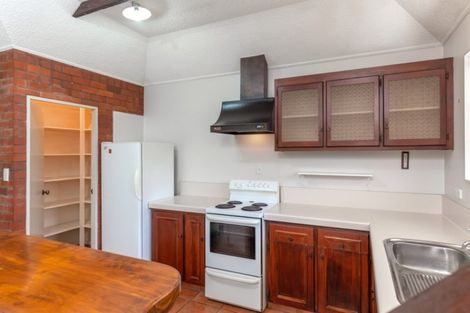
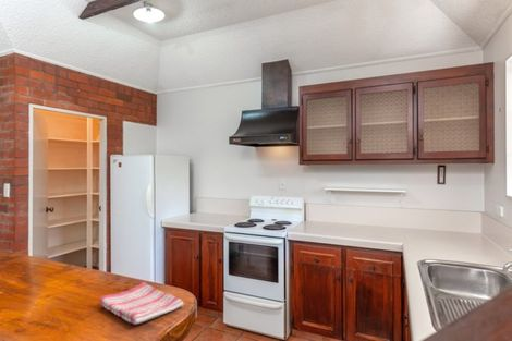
+ dish towel (141, 301)
